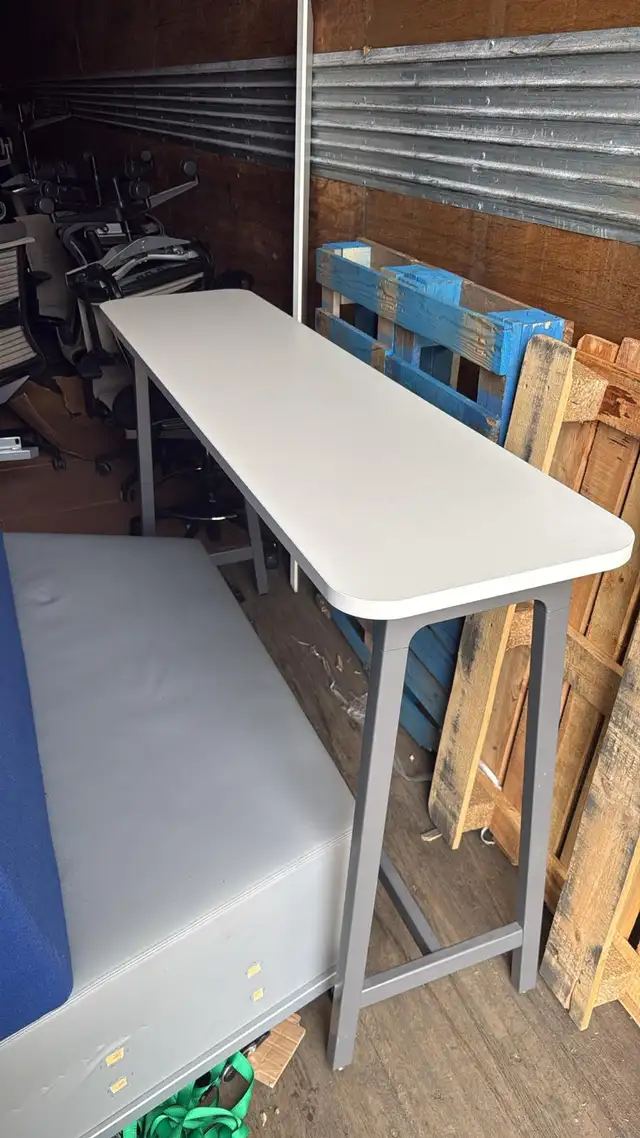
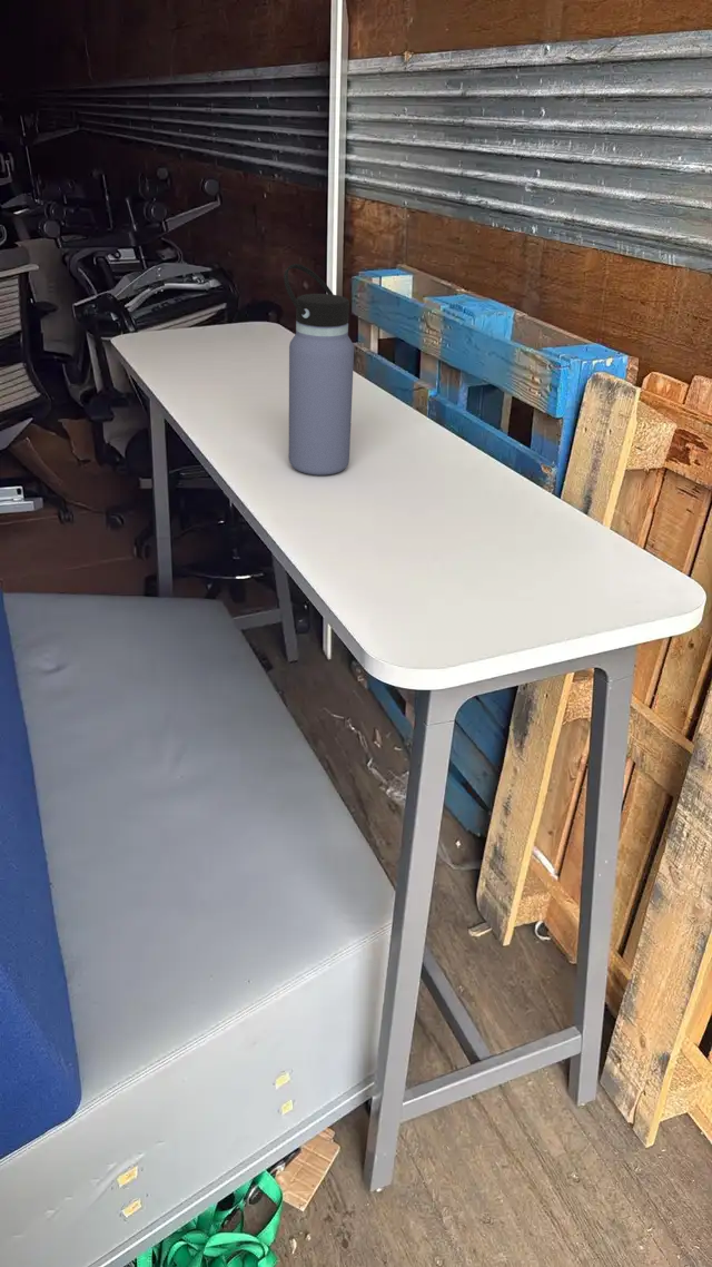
+ water bottle (318, 372)
